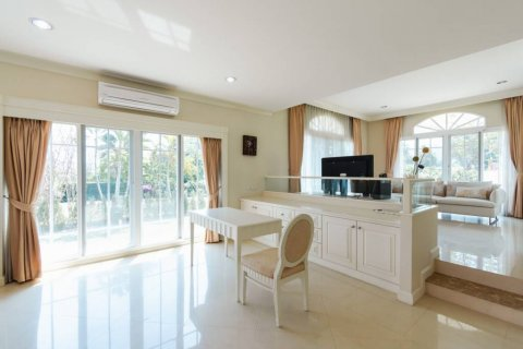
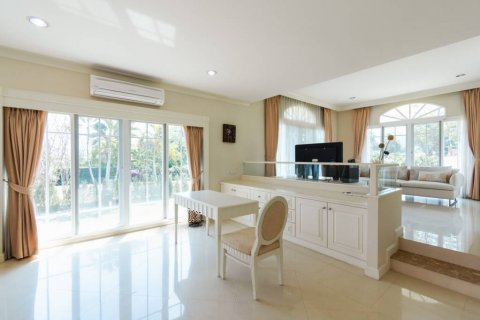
+ waste bin (196, 216)
